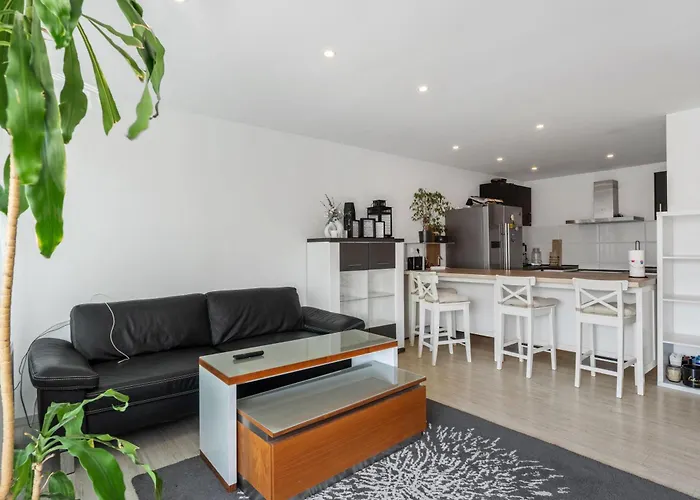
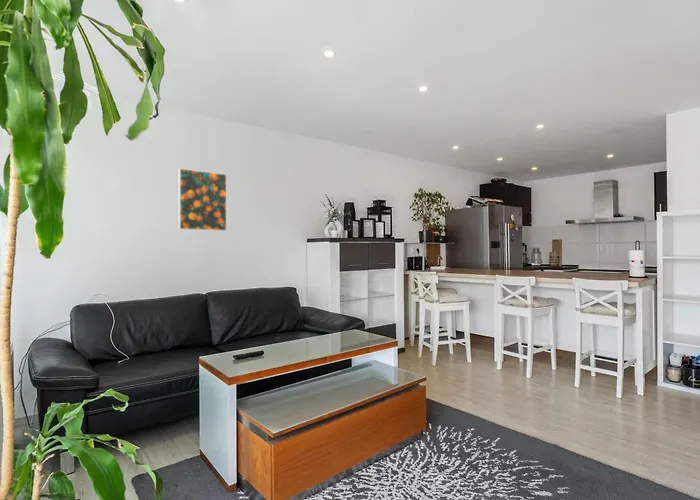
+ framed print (203, 200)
